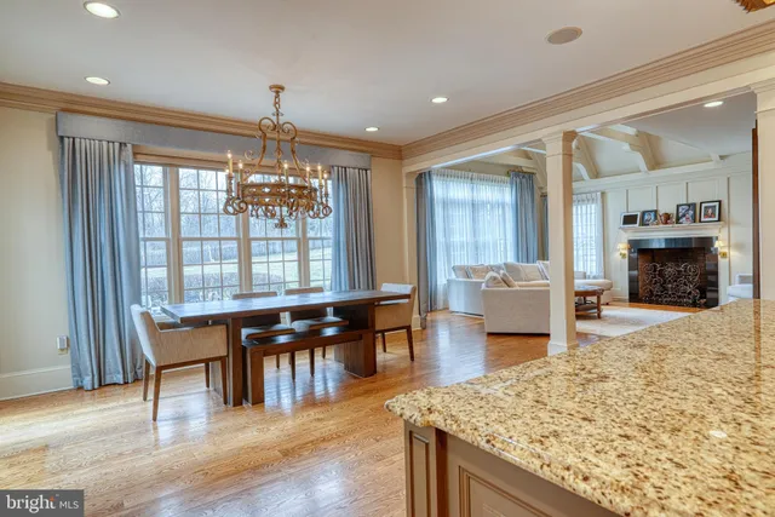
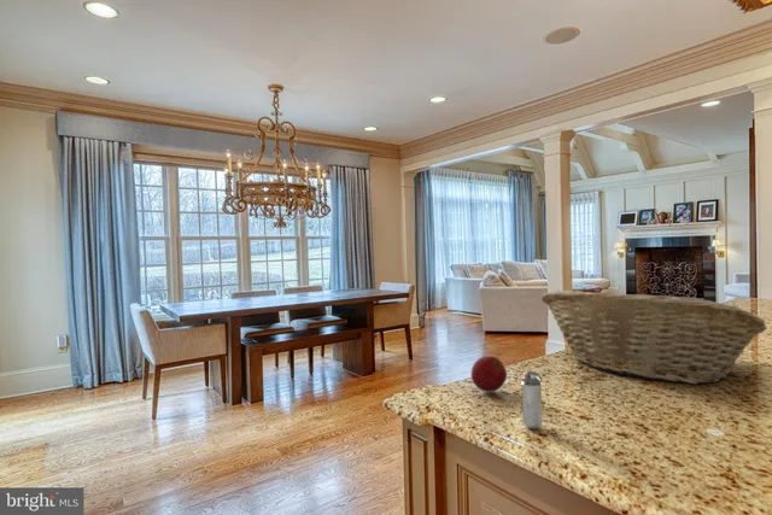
+ shaker (531, 398)
+ apple (489, 373)
+ fruit basket (638, 326)
